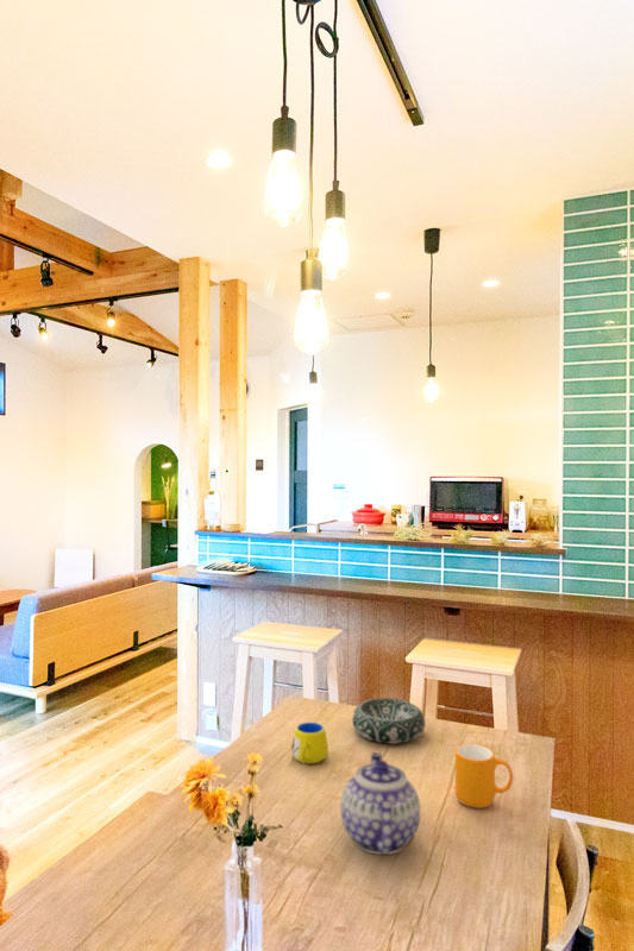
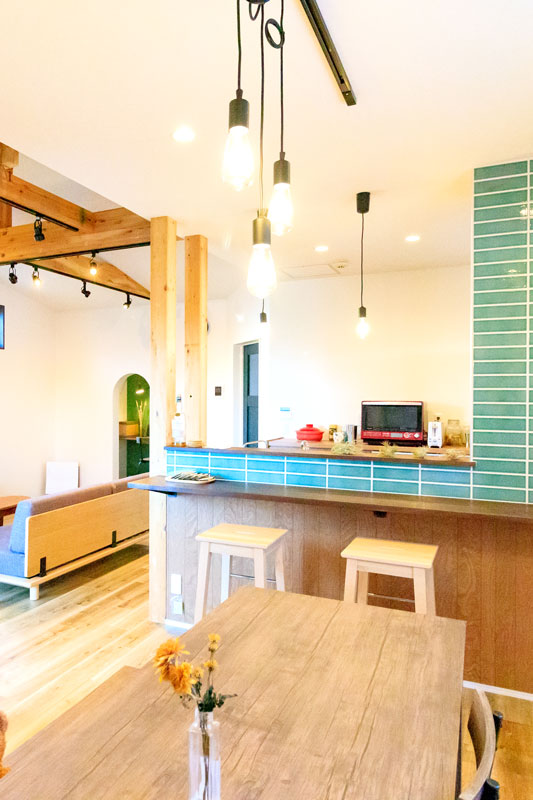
- mug (308, 744)
- teapot (379, 800)
- mug (483, 776)
- decorative bowl (388, 719)
